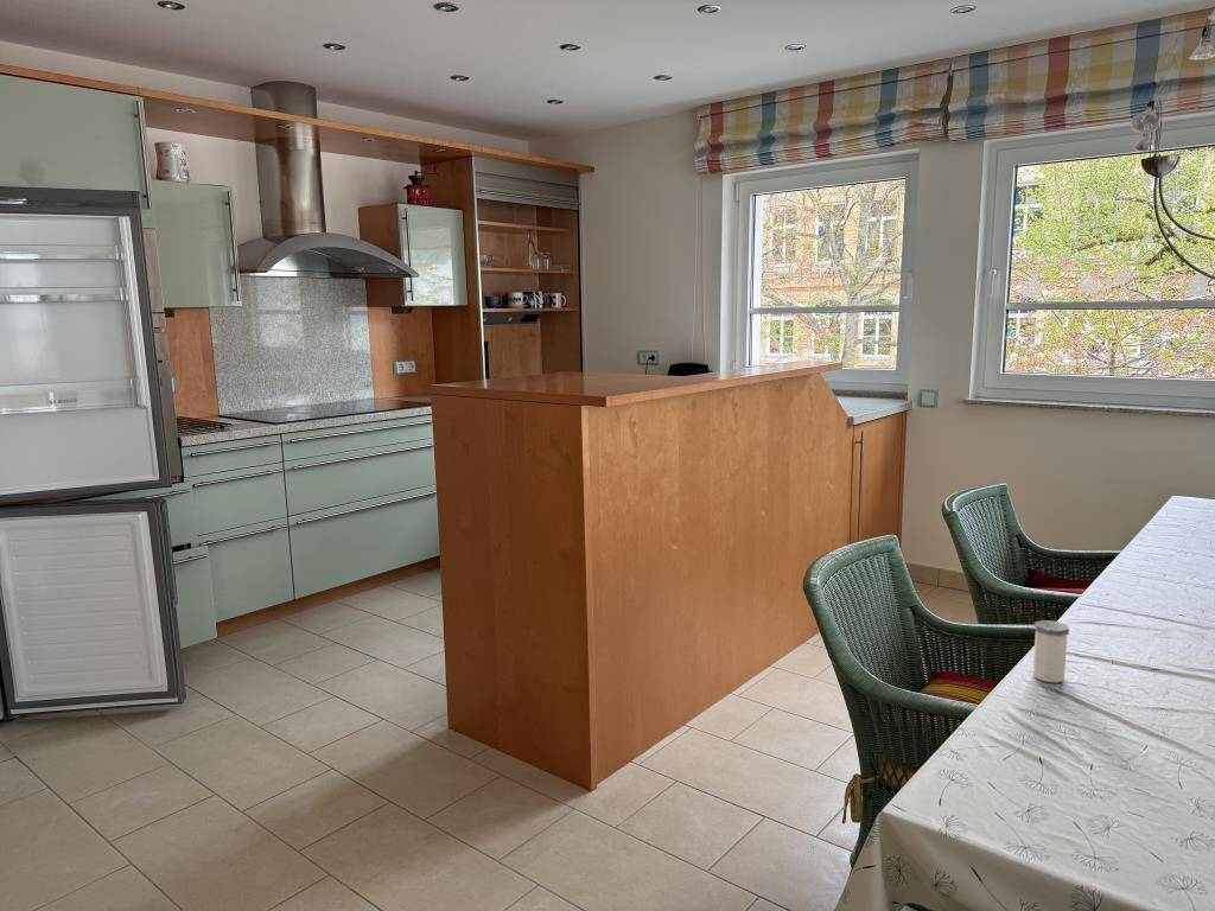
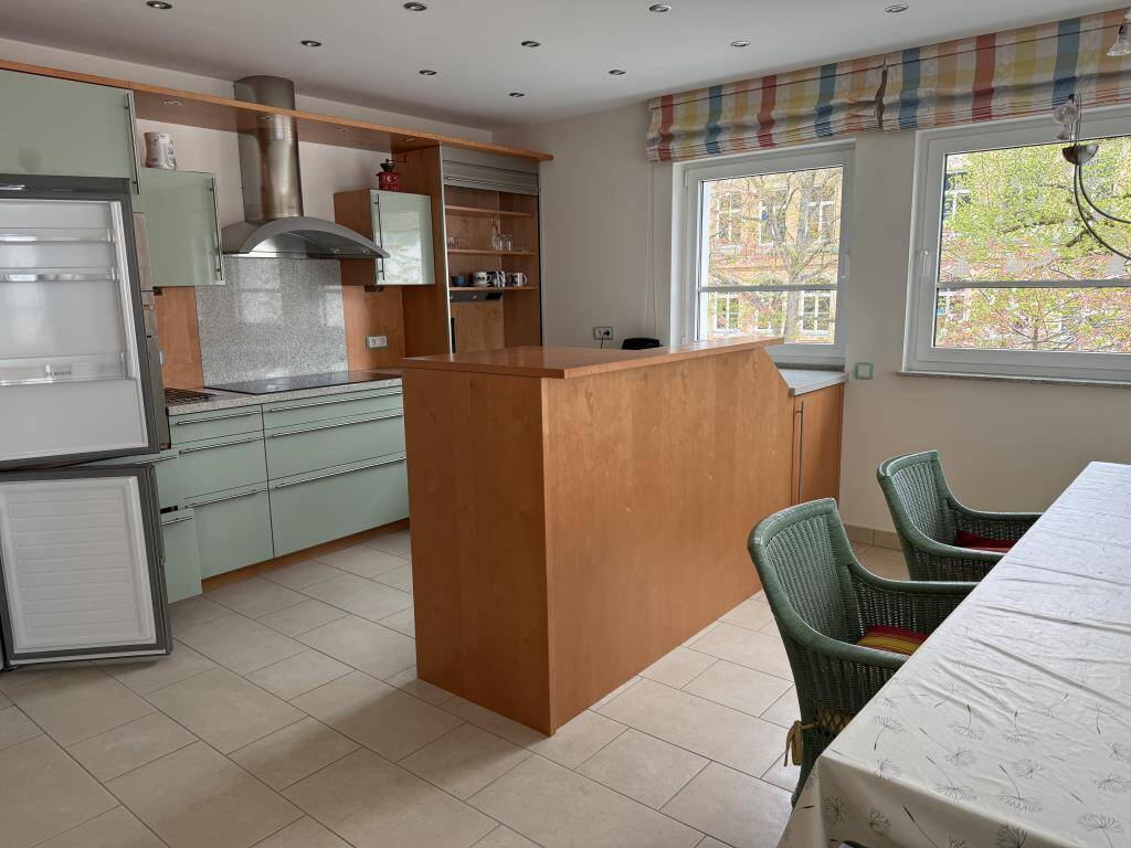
- salt shaker (1049, 651)
